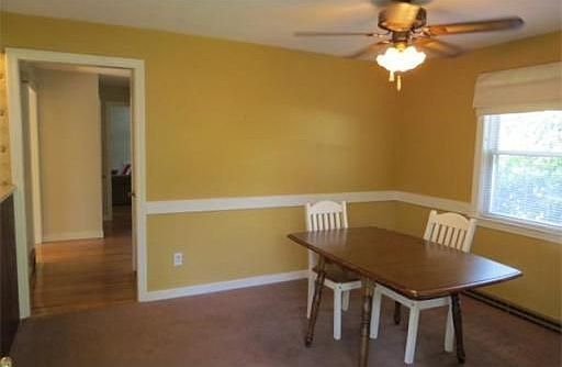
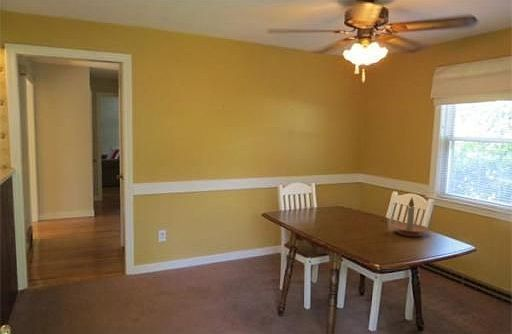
+ candle holder (410, 215)
